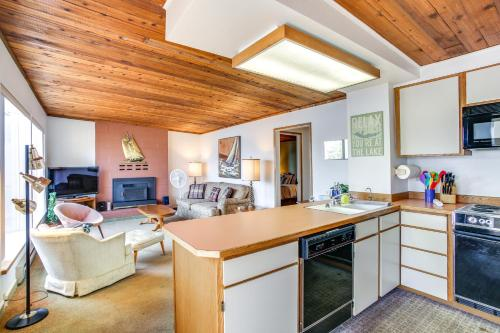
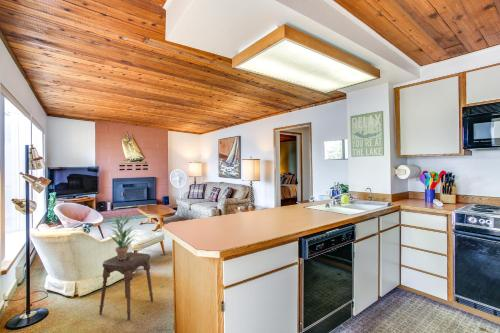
+ stool (127, 282)
+ potted plant (122, 236)
